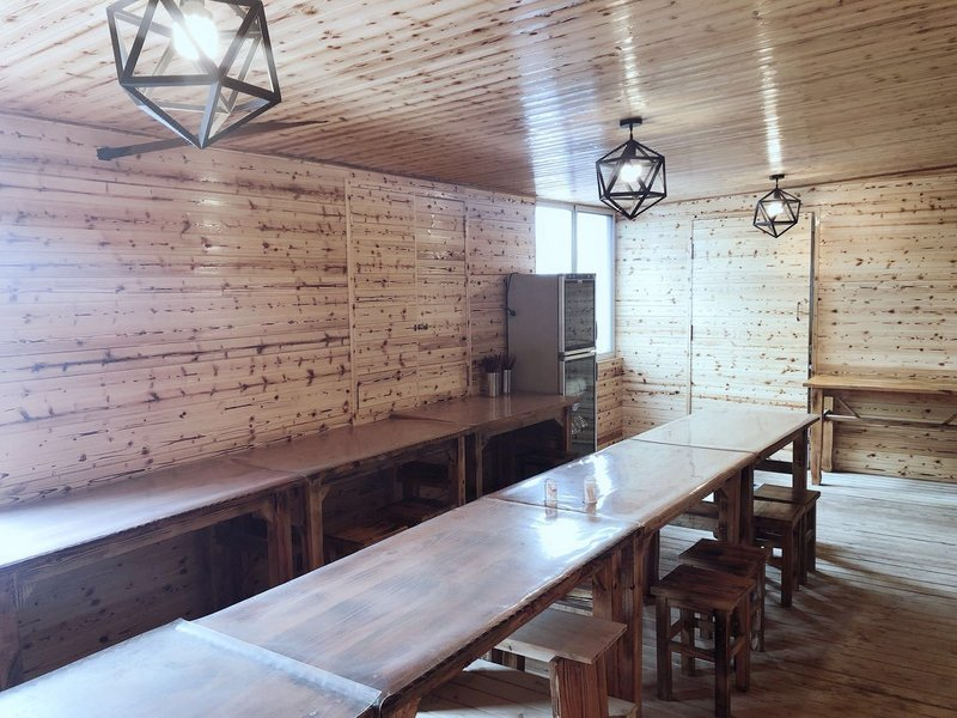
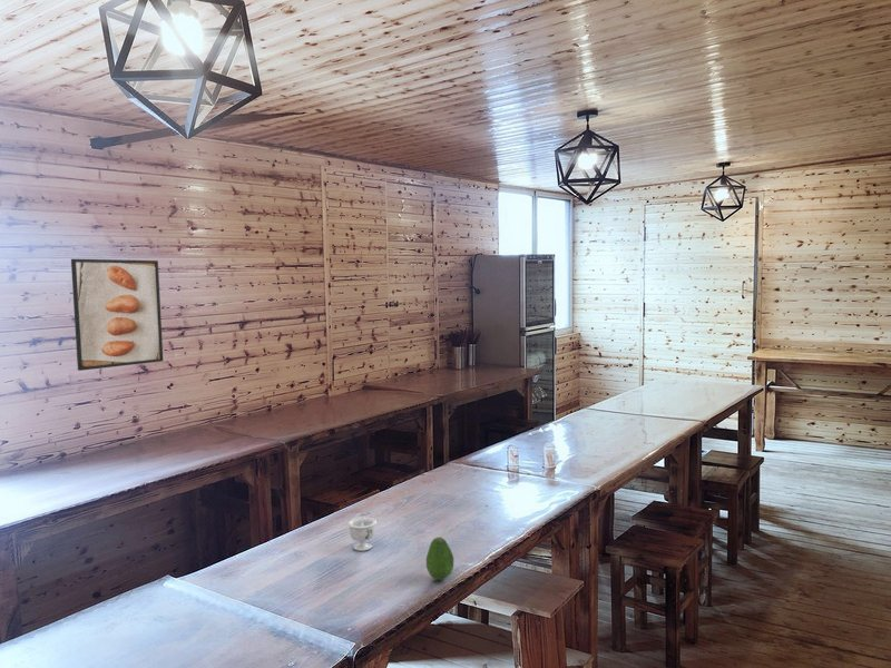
+ teacup (360, 533)
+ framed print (119, 313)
+ fruit (440, 558)
